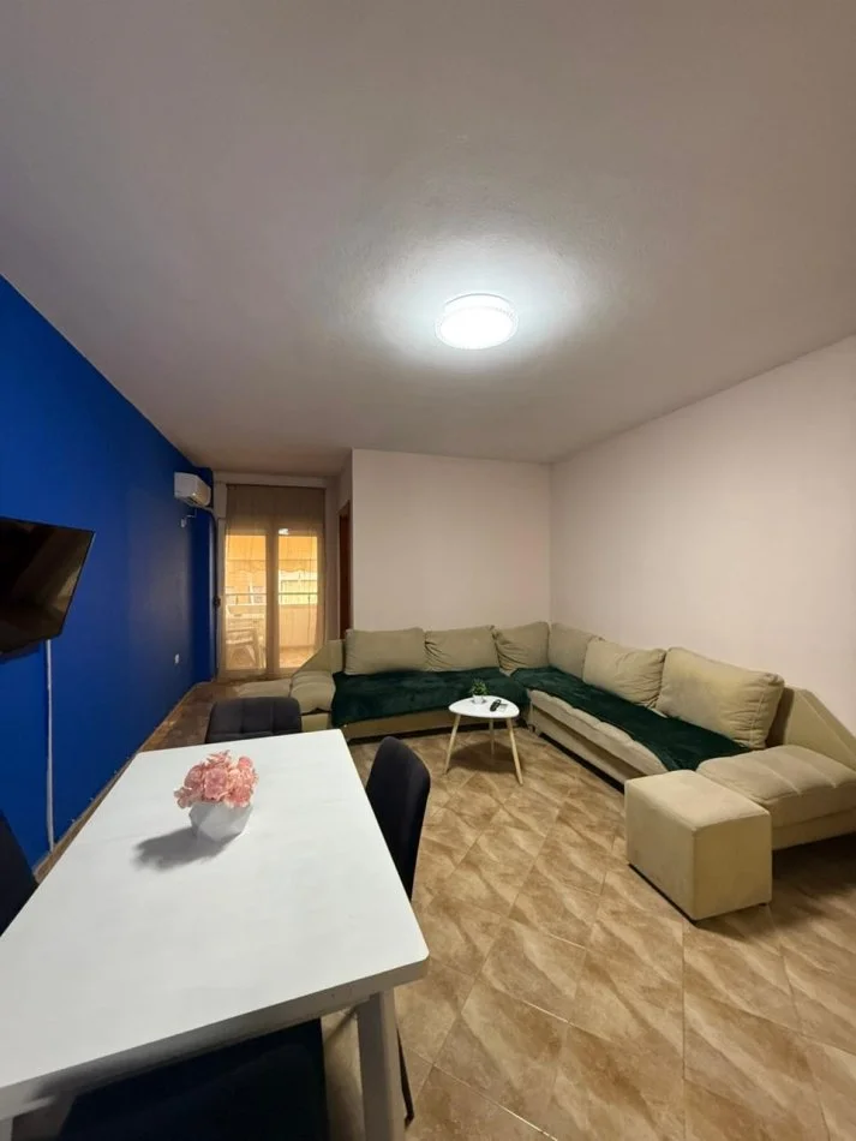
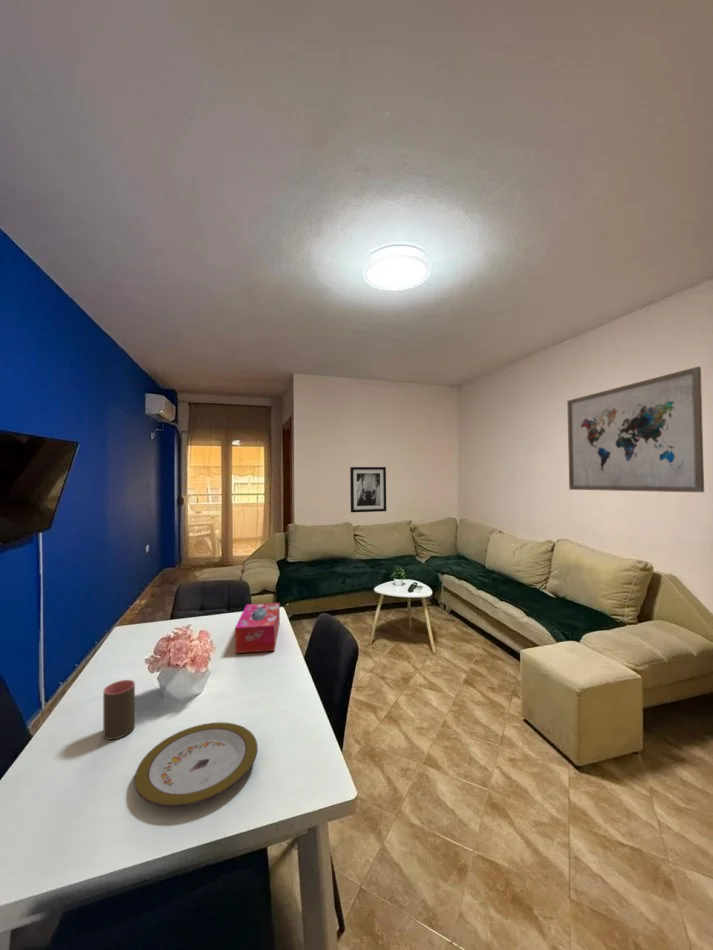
+ wall art (368, 489)
+ wall art (623, 438)
+ cup (119, 708)
+ tissue box (259, 625)
+ plate (199, 762)
